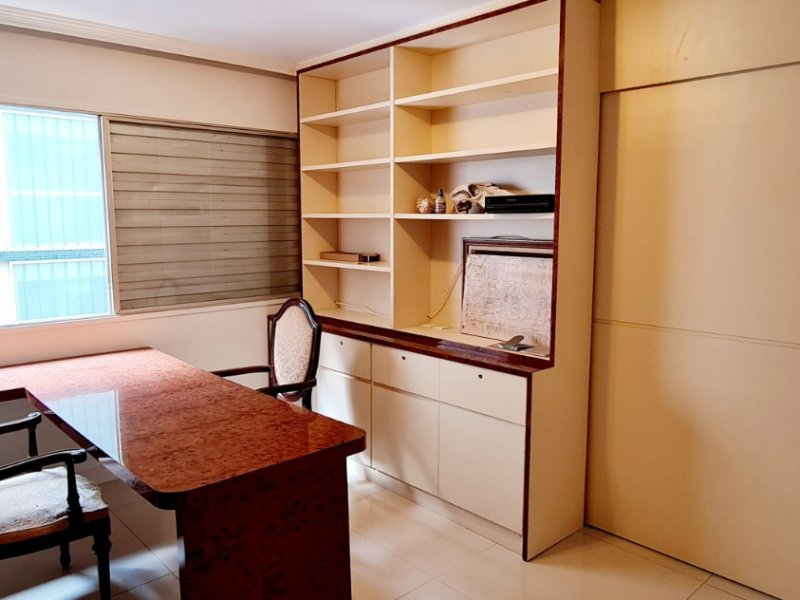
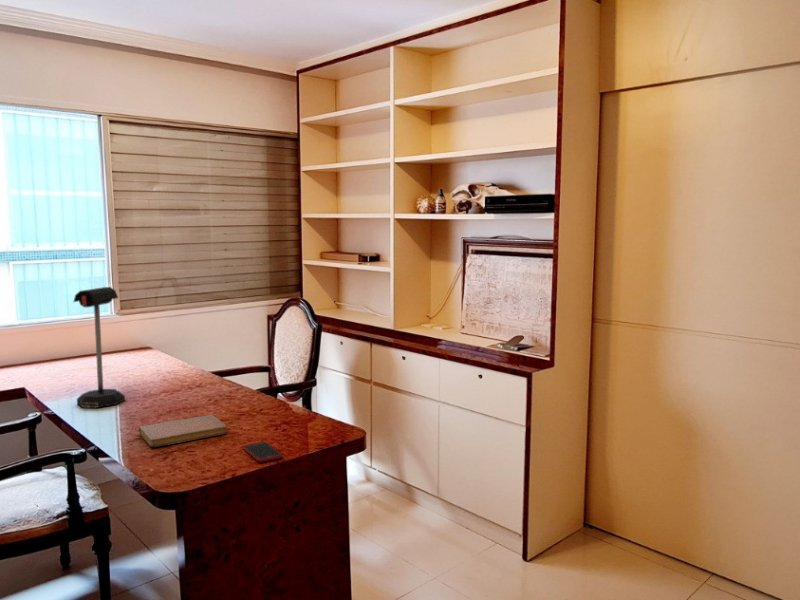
+ mailbox (98, 345)
+ notebook (183, 429)
+ cell phone (262, 451)
